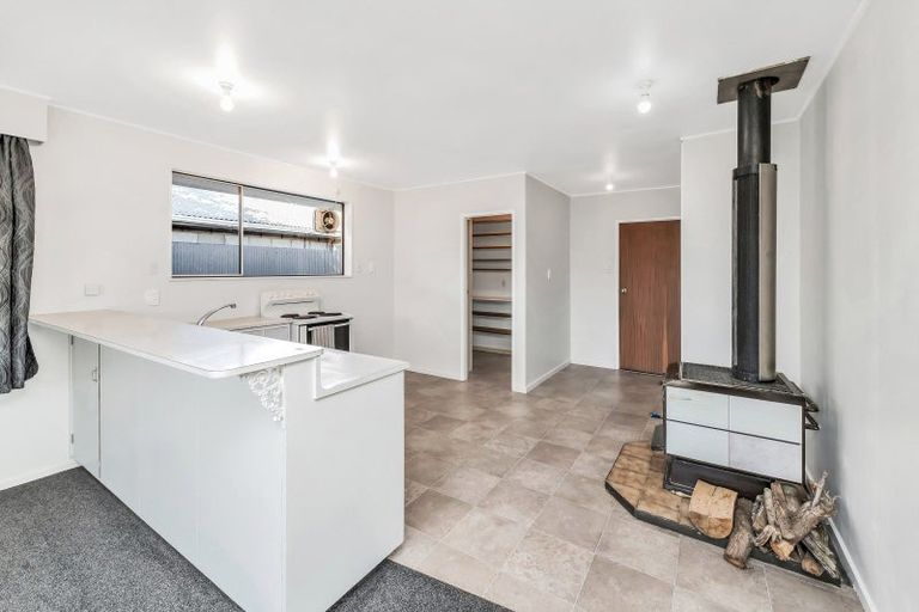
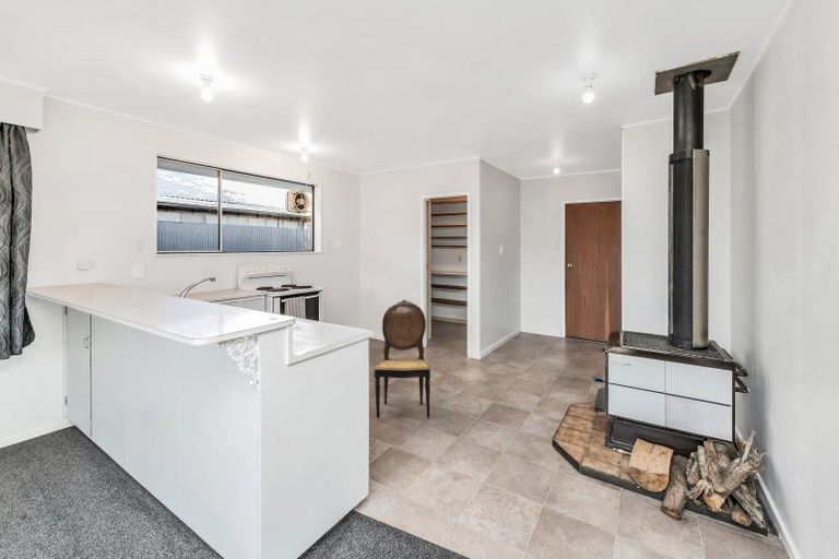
+ dining chair (403, 359)
